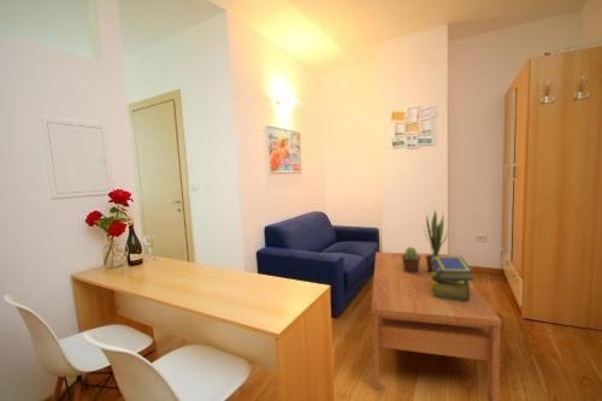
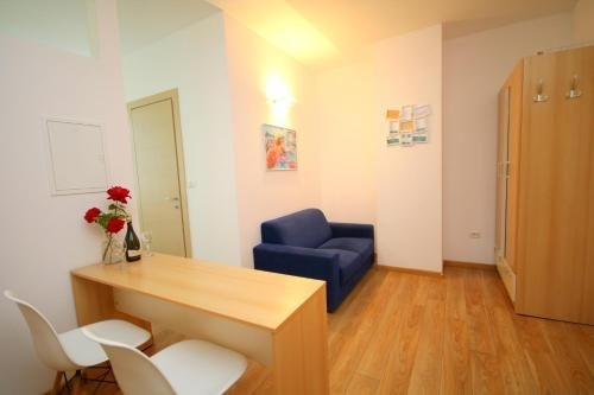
- potted plant (426, 237)
- stack of books (450, 276)
- coffee table (419, 307)
